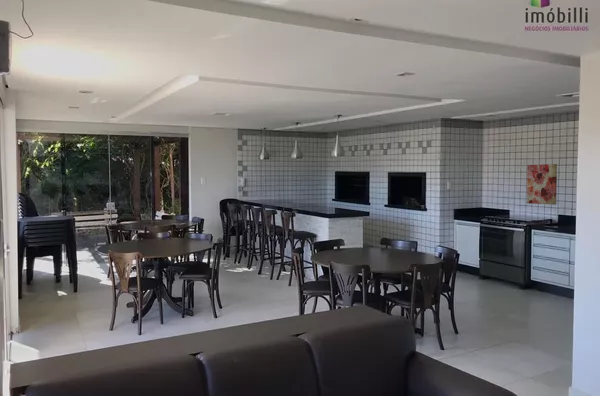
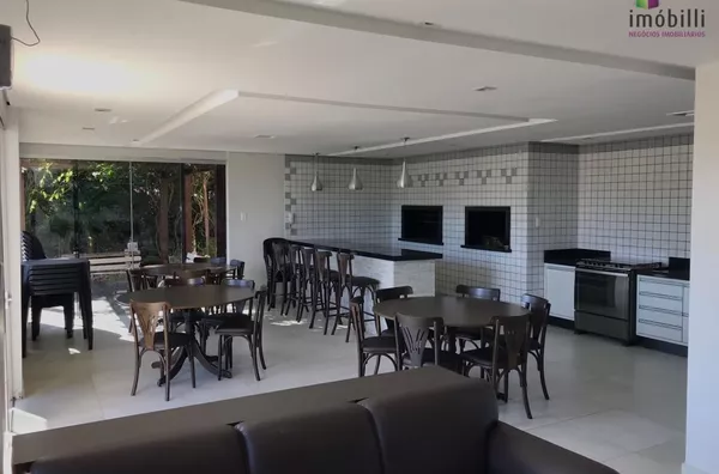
- wall art (541, 184)
